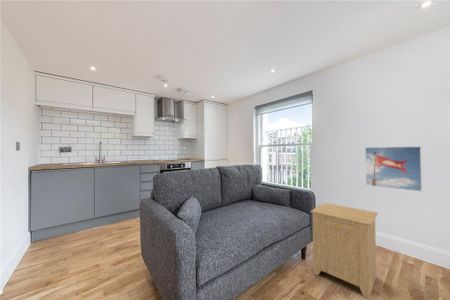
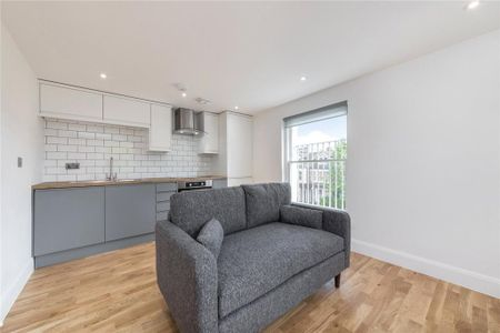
- side table (343, 243)
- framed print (391, 167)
